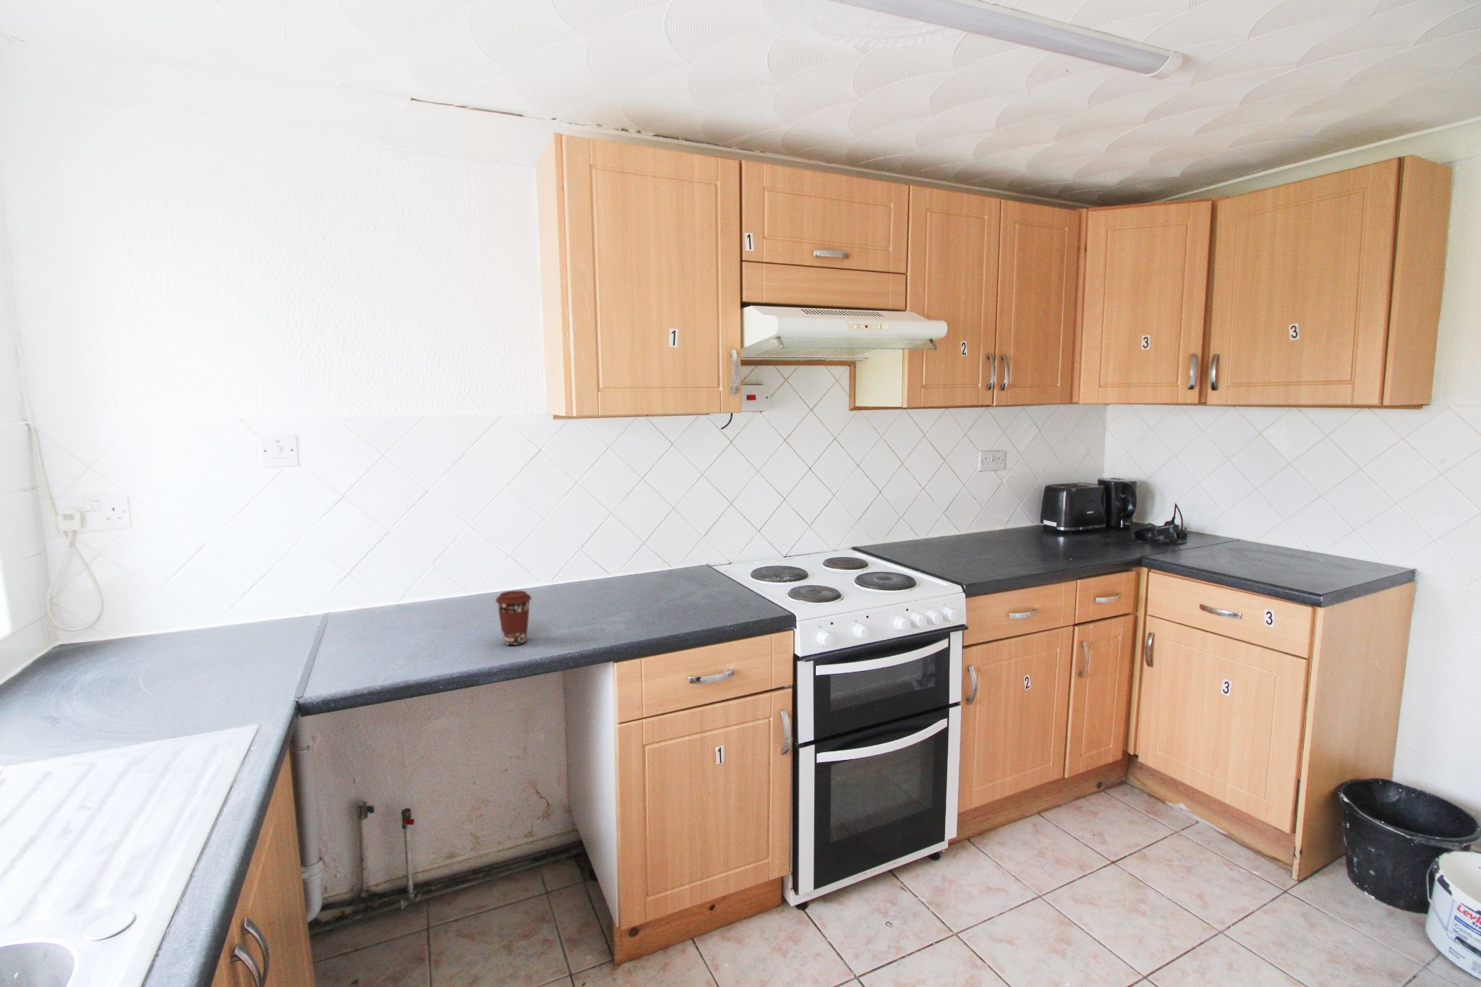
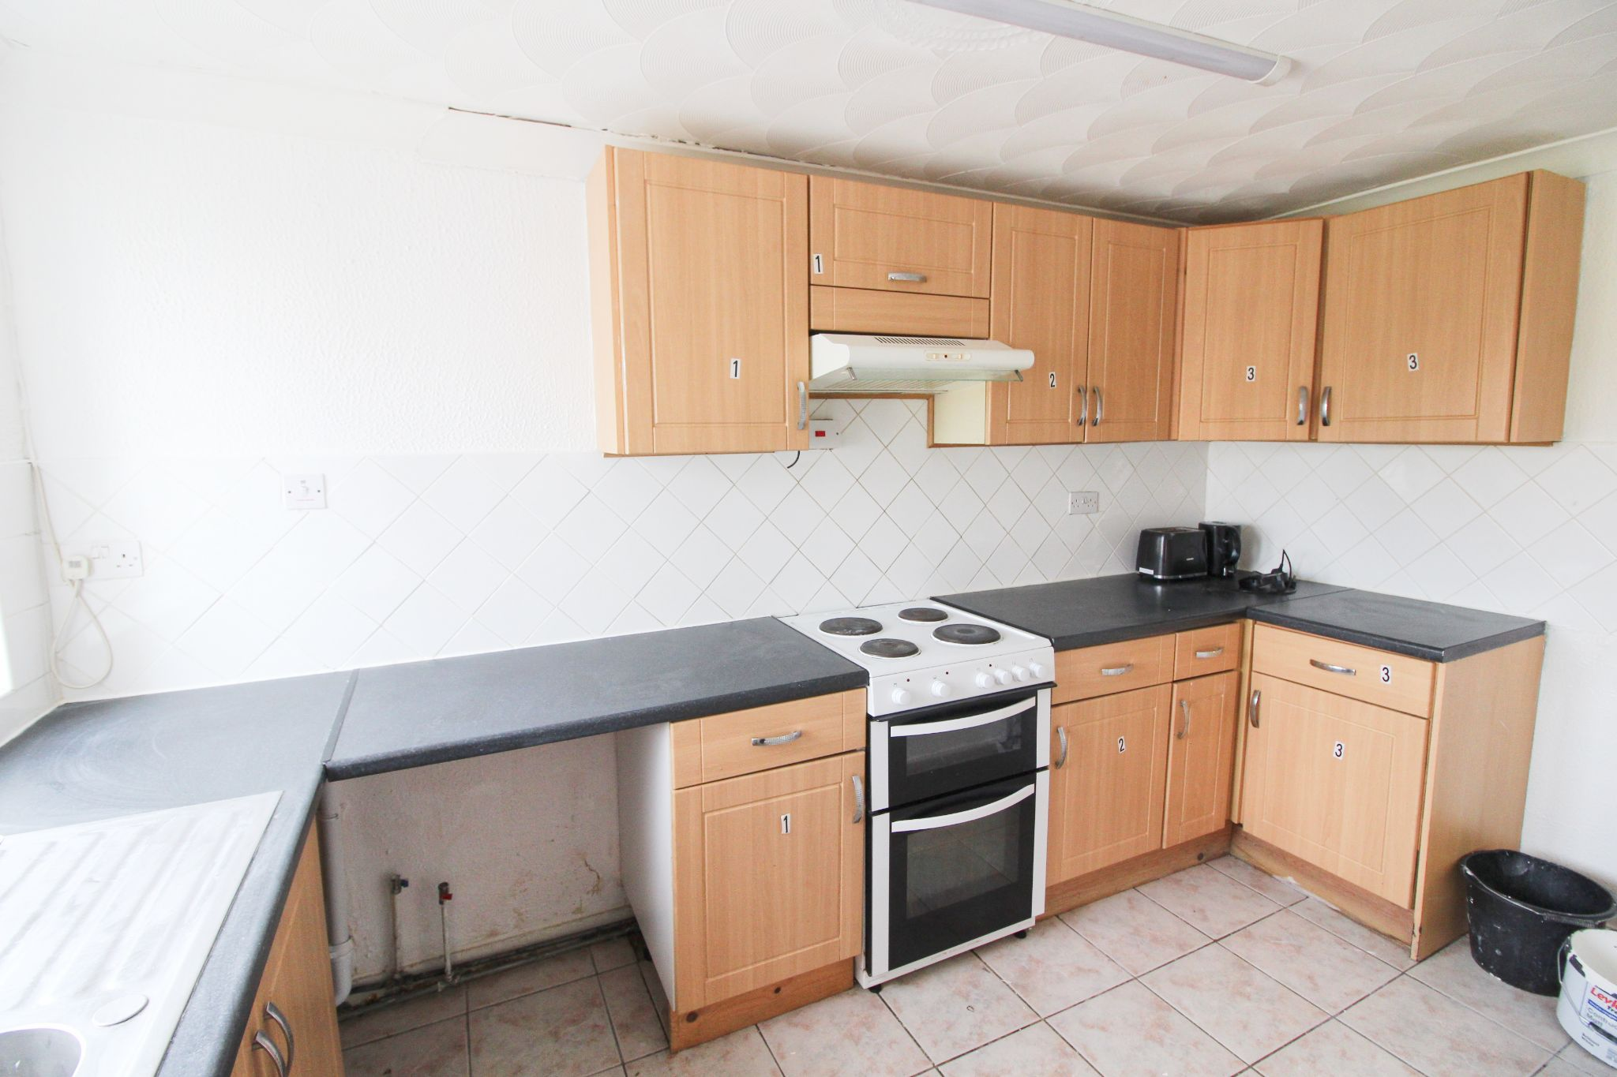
- coffee cup (514, 618)
